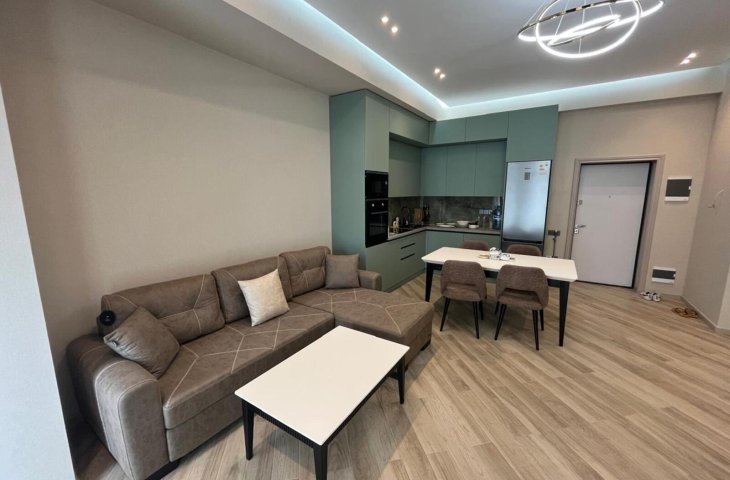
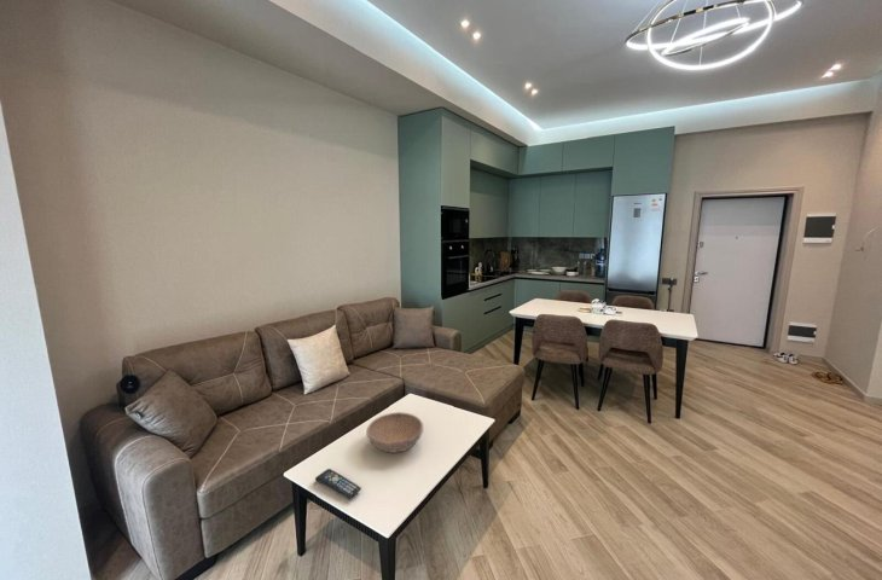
+ remote control (337, 482)
+ bowl (395, 435)
